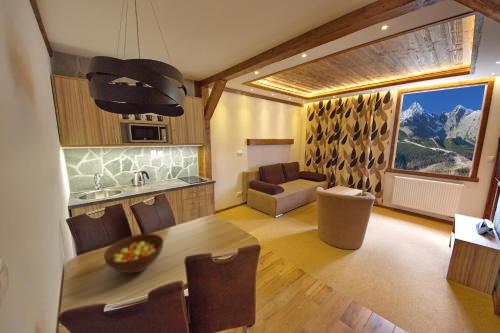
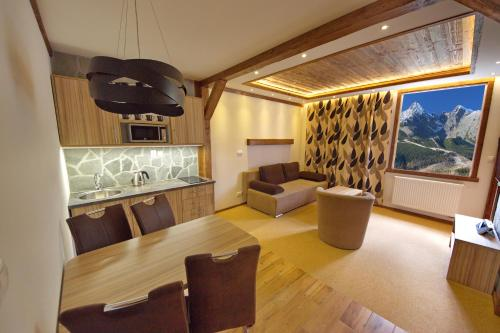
- fruit bowl (136, 256)
